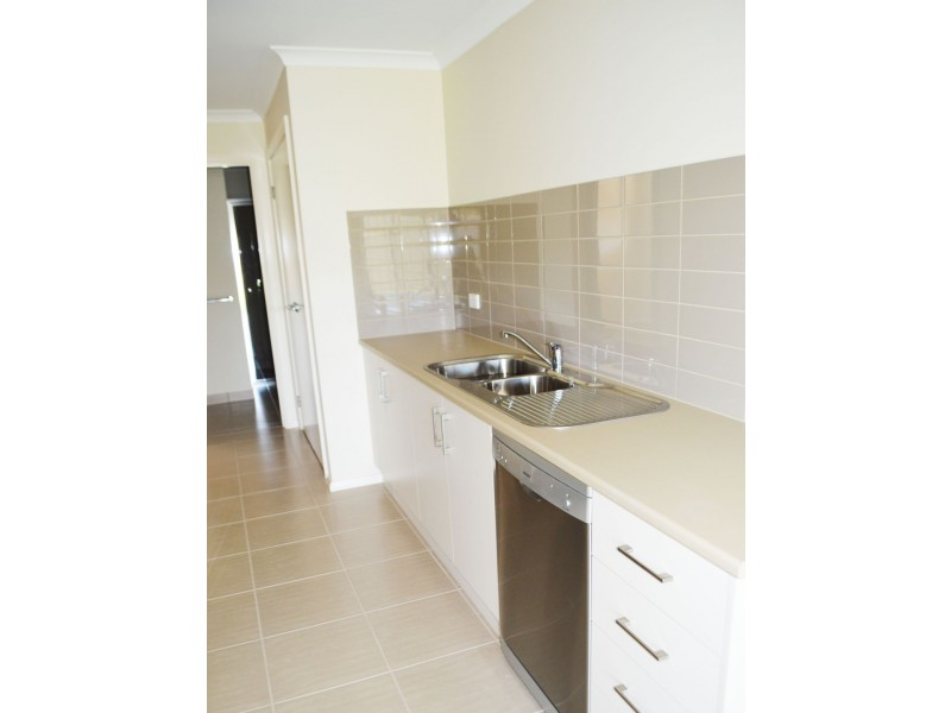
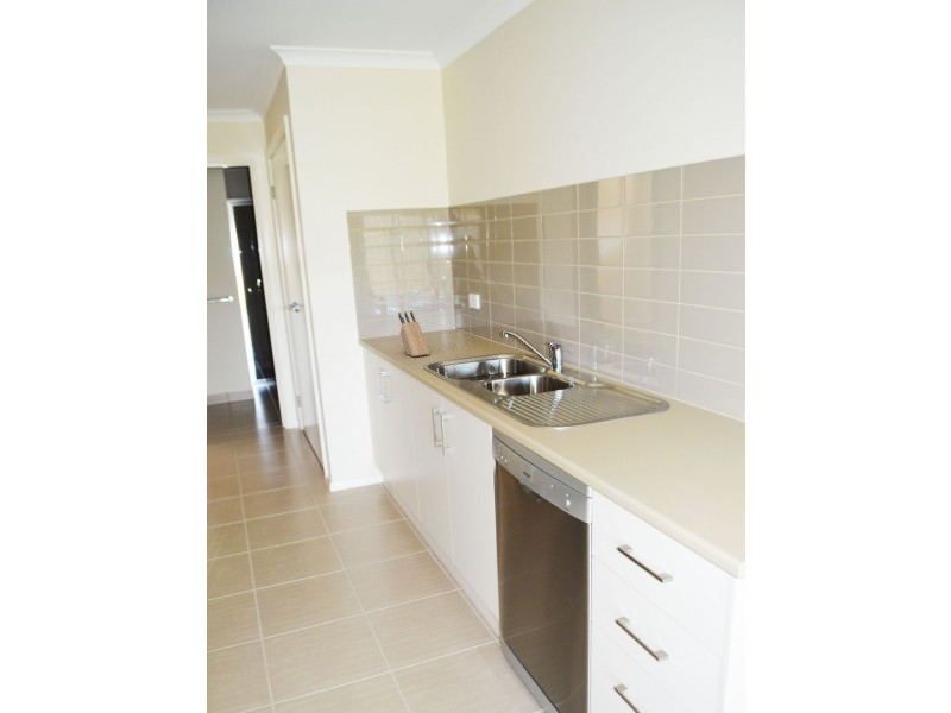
+ knife block (412, 333)
